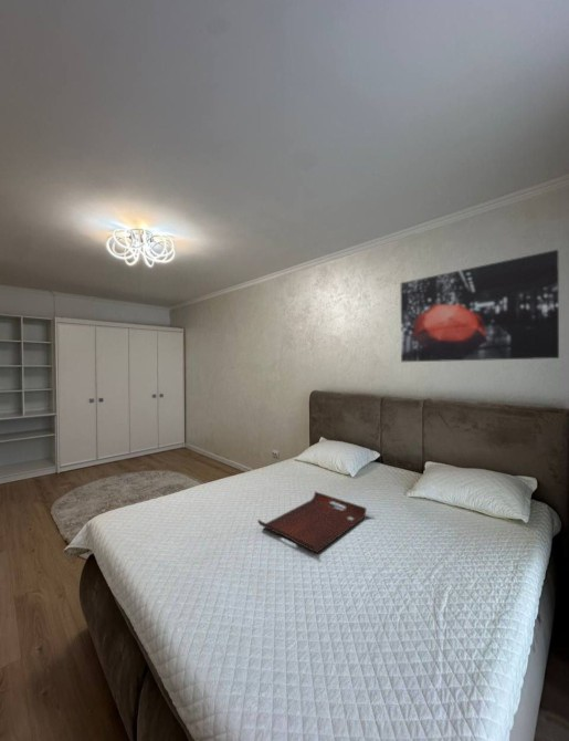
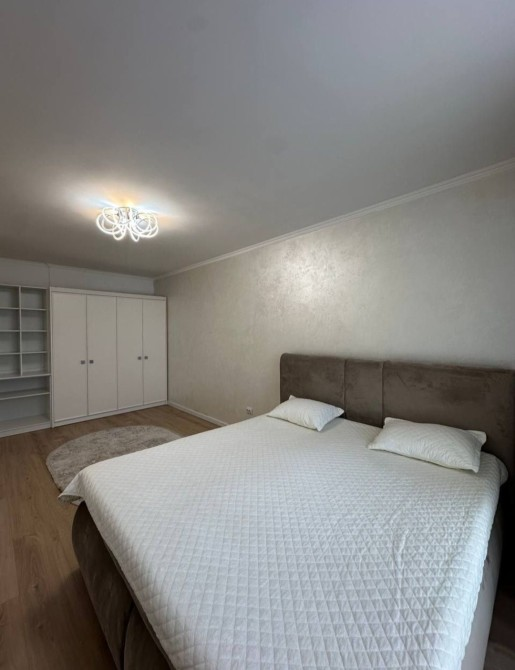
- serving tray (314, 518)
- wall art (467, 314)
